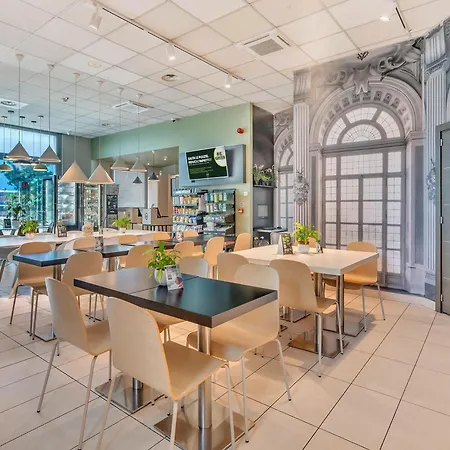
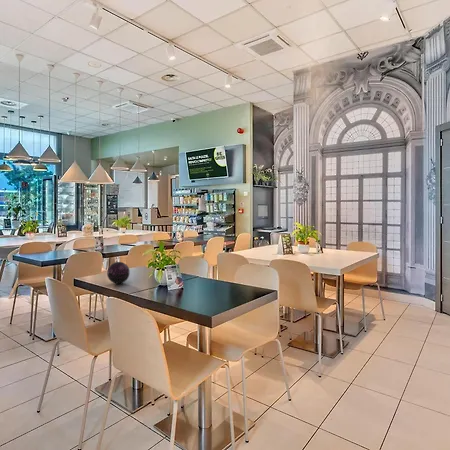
+ decorative orb (118, 272)
